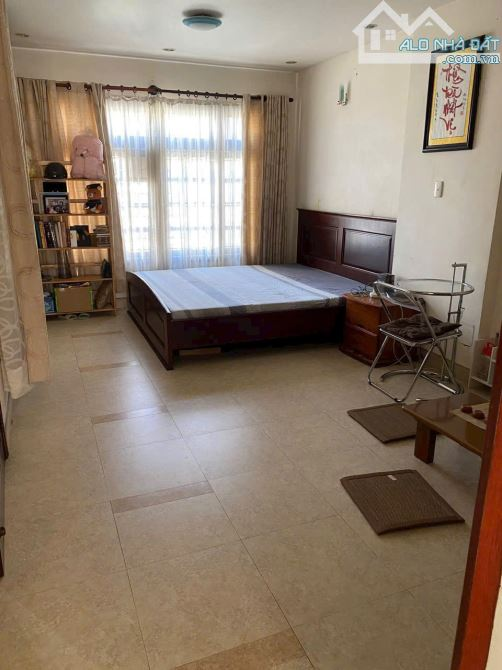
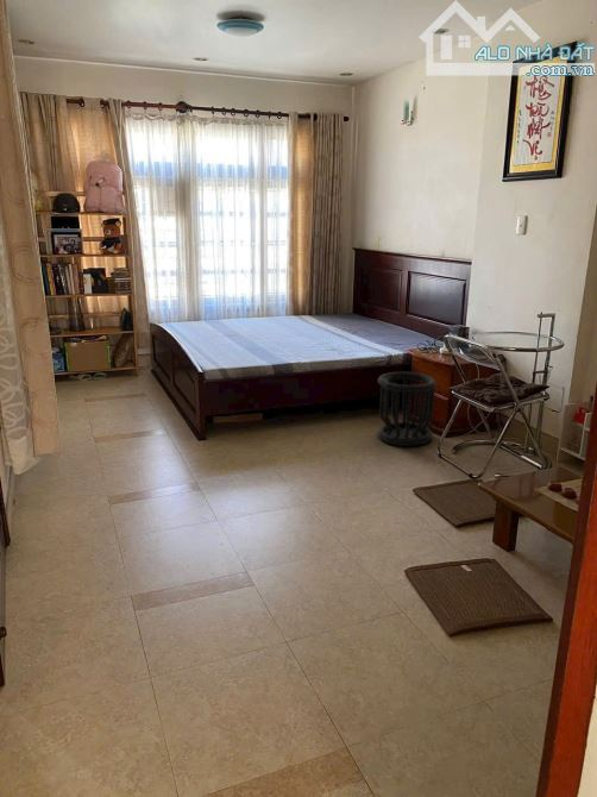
+ wastebasket (404, 408)
